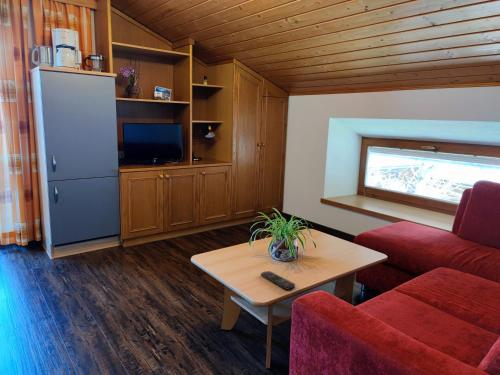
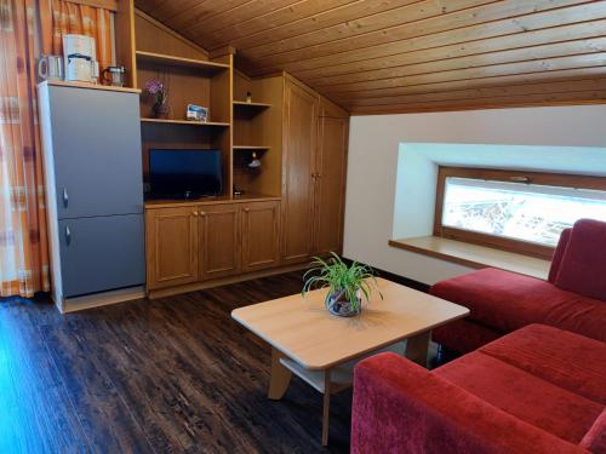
- remote control (277, 279)
